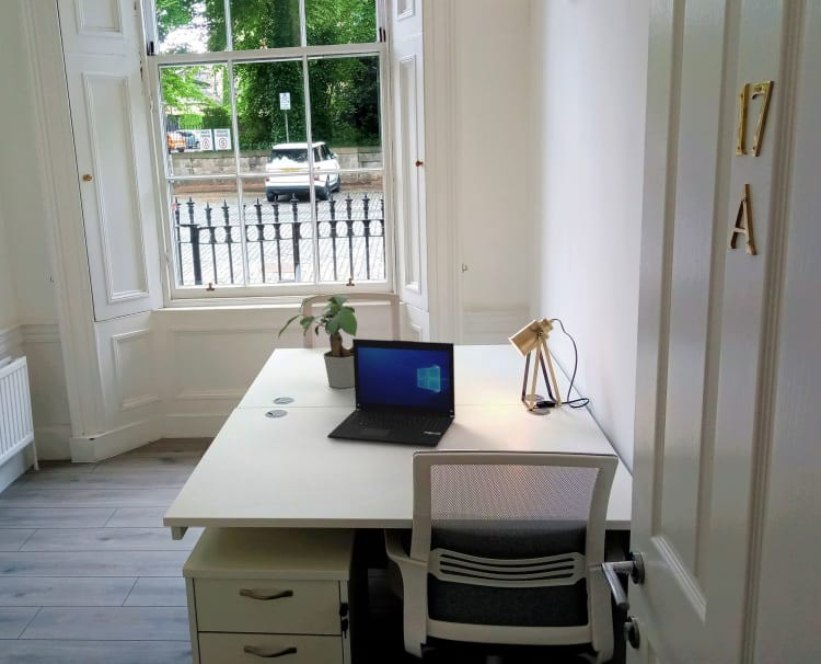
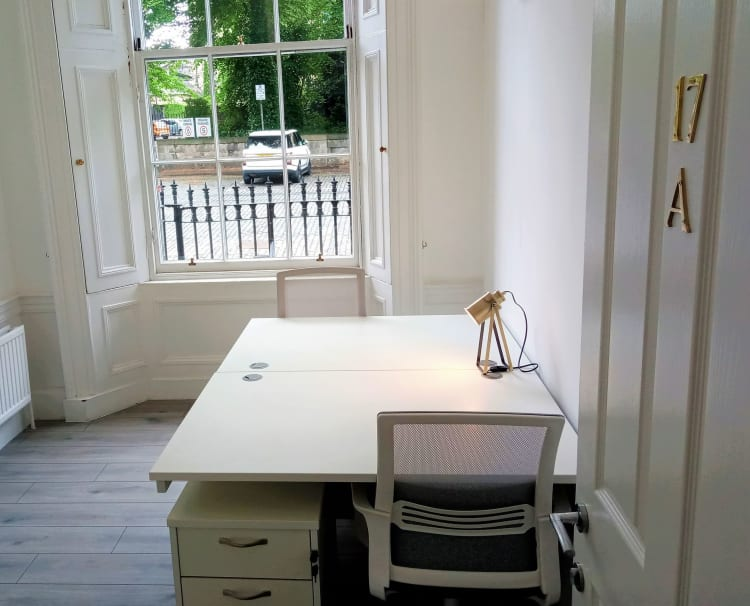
- laptop (392, 390)
- potted plant (329, 339)
